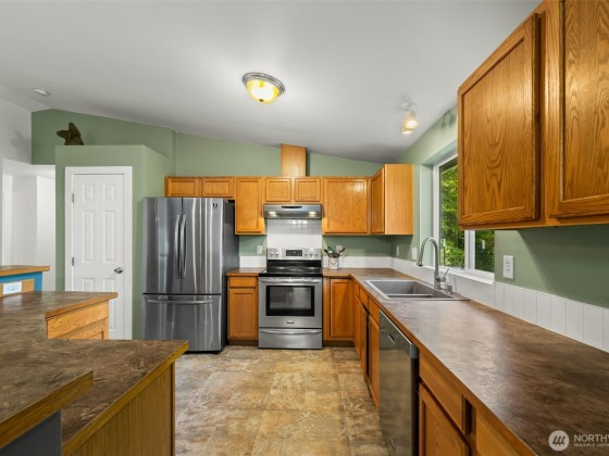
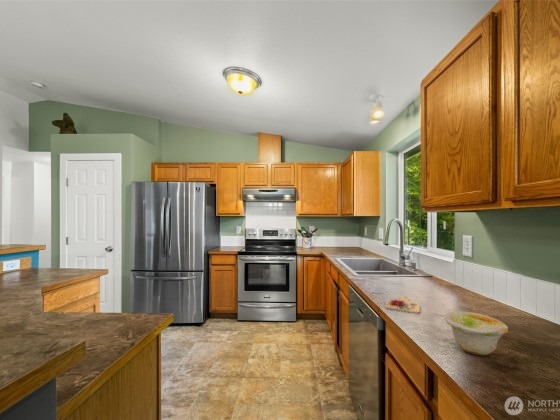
+ bowl (474, 334)
+ cutting board (403, 301)
